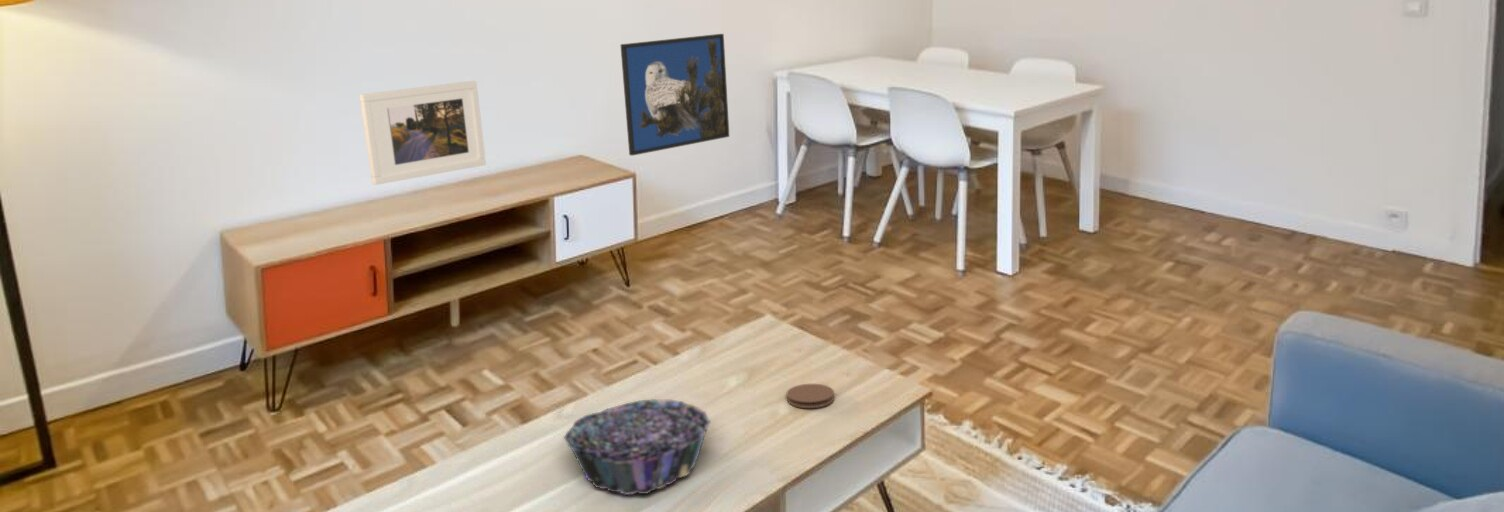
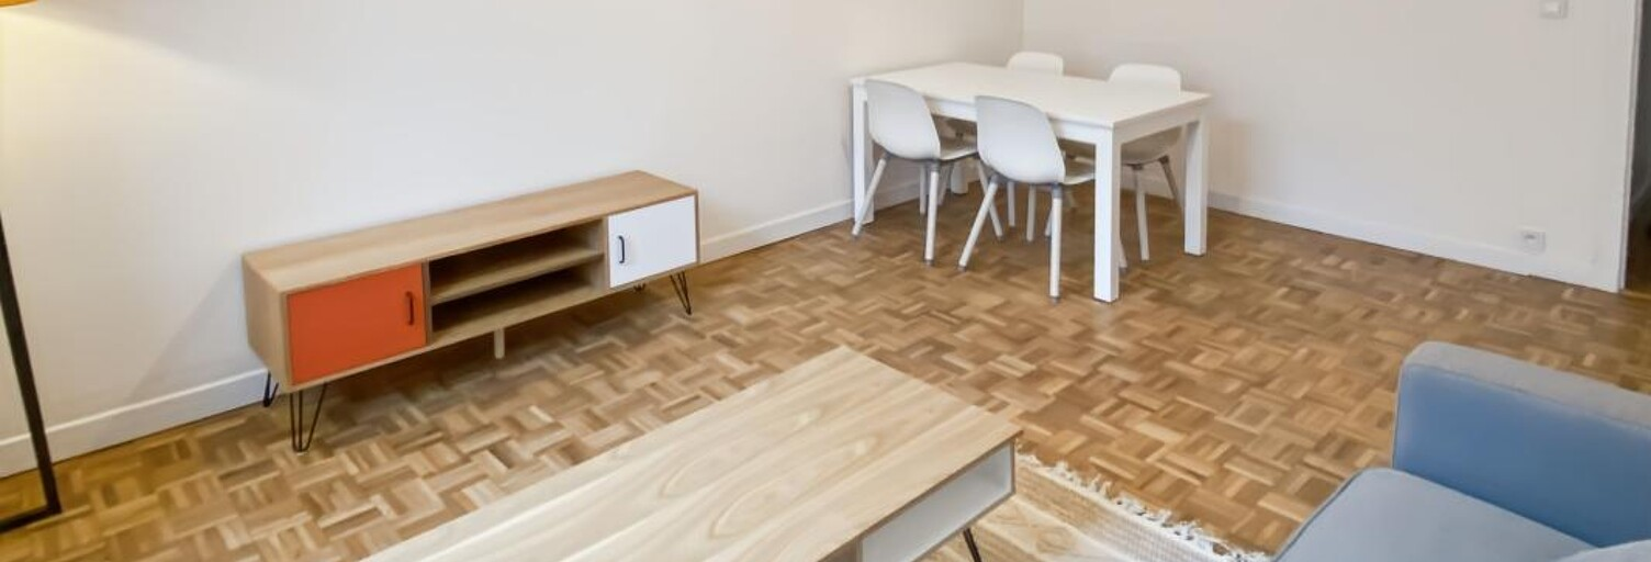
- coaster (810, 395)
- decorative bowl (639, 447)
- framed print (677, 92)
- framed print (425, 131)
